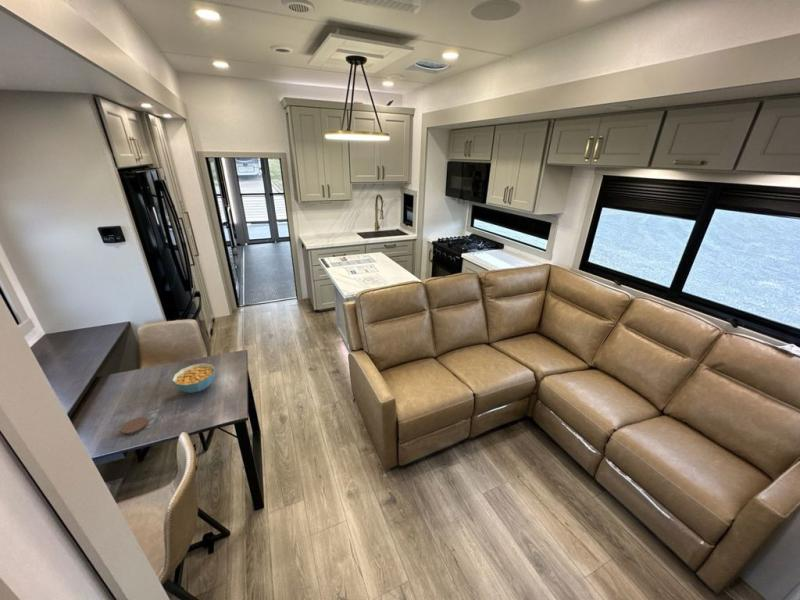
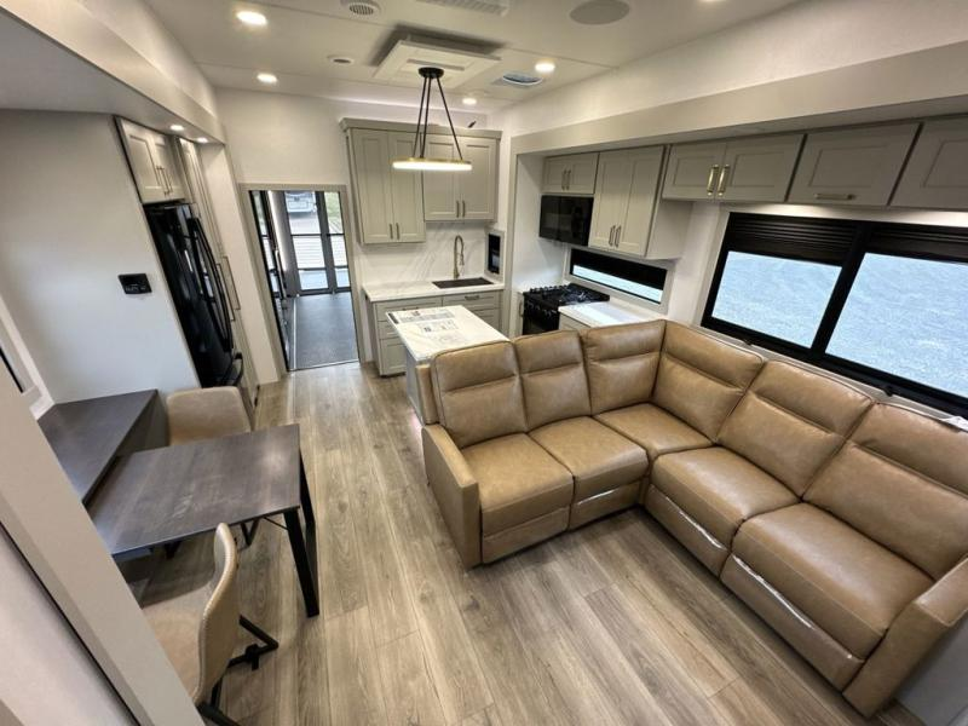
- cereal bowl (196, 381)
- coaster (134, 425)
